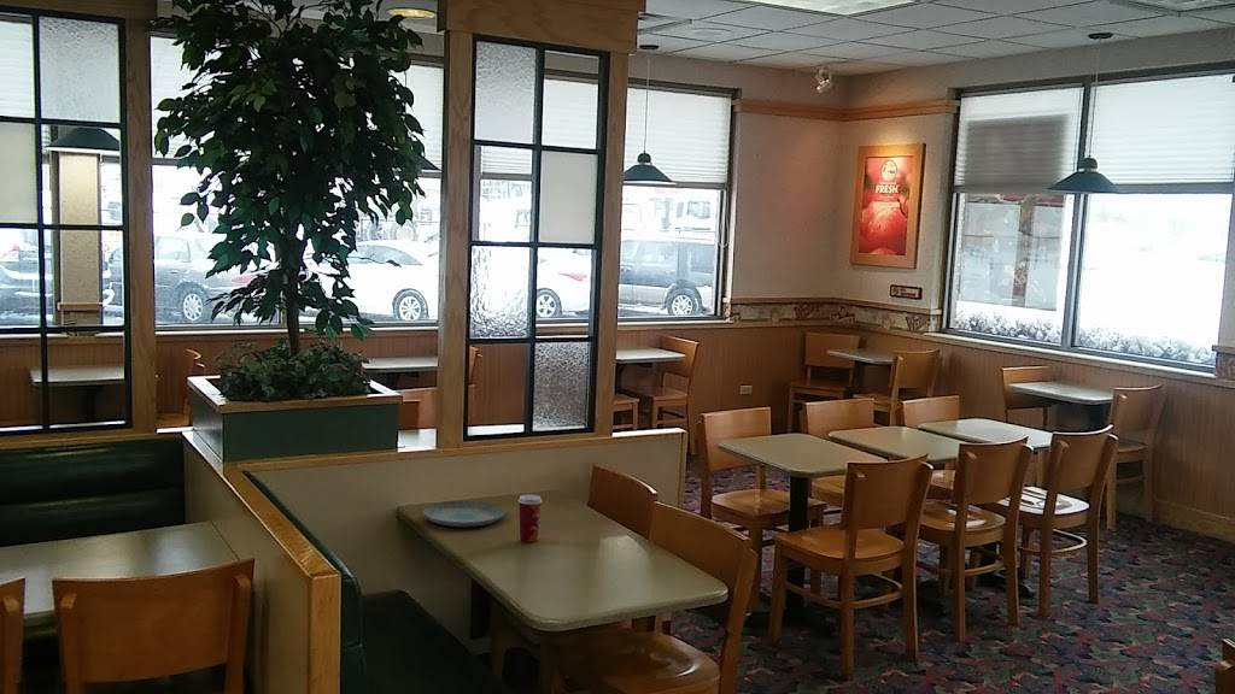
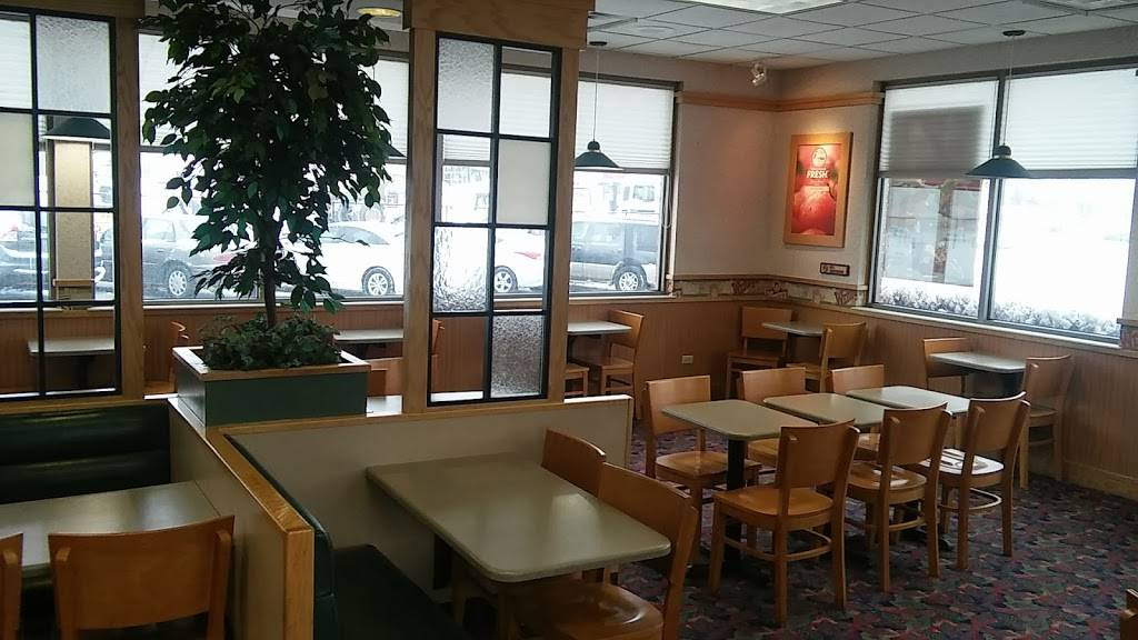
- paper cup (529, 518)
- plate (463, 514)
